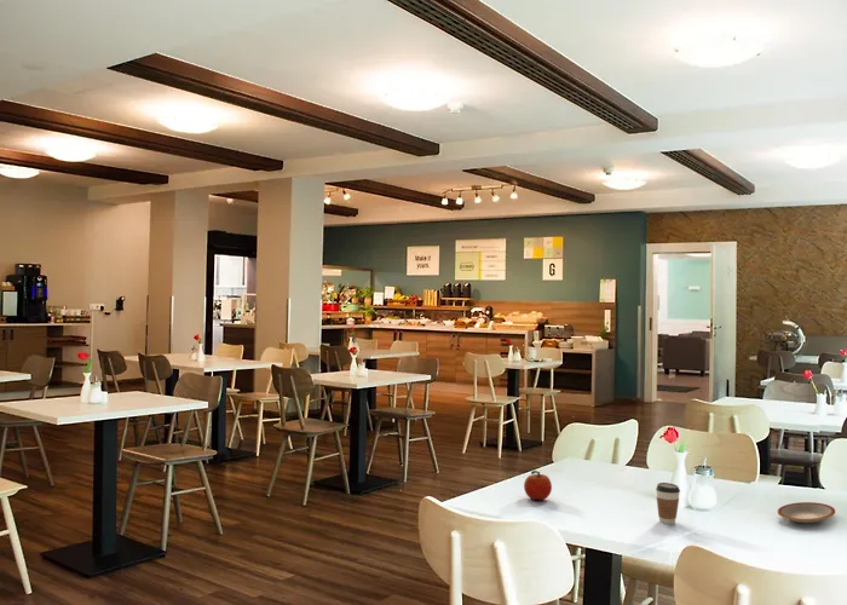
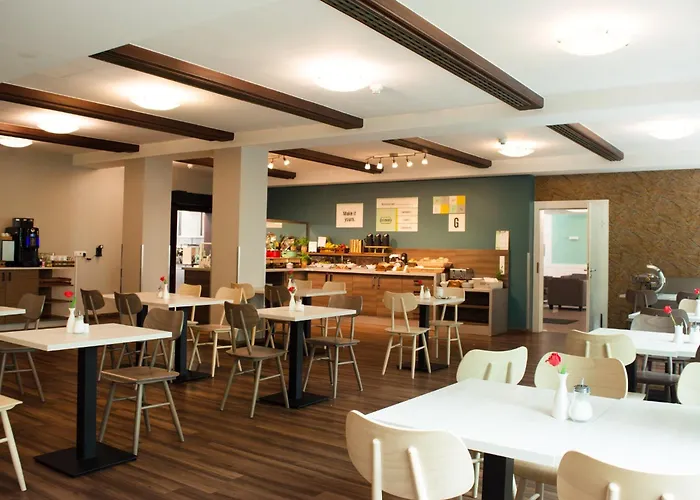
- coffee cup (667, 503)
- plate (806, 514)
- fruit (537, 484)
